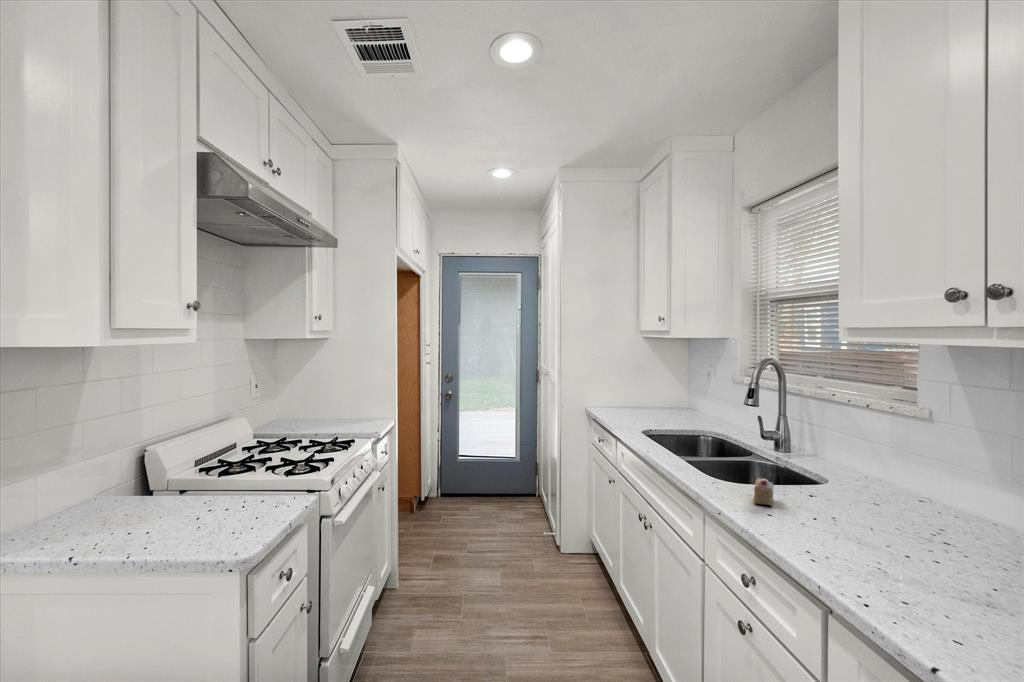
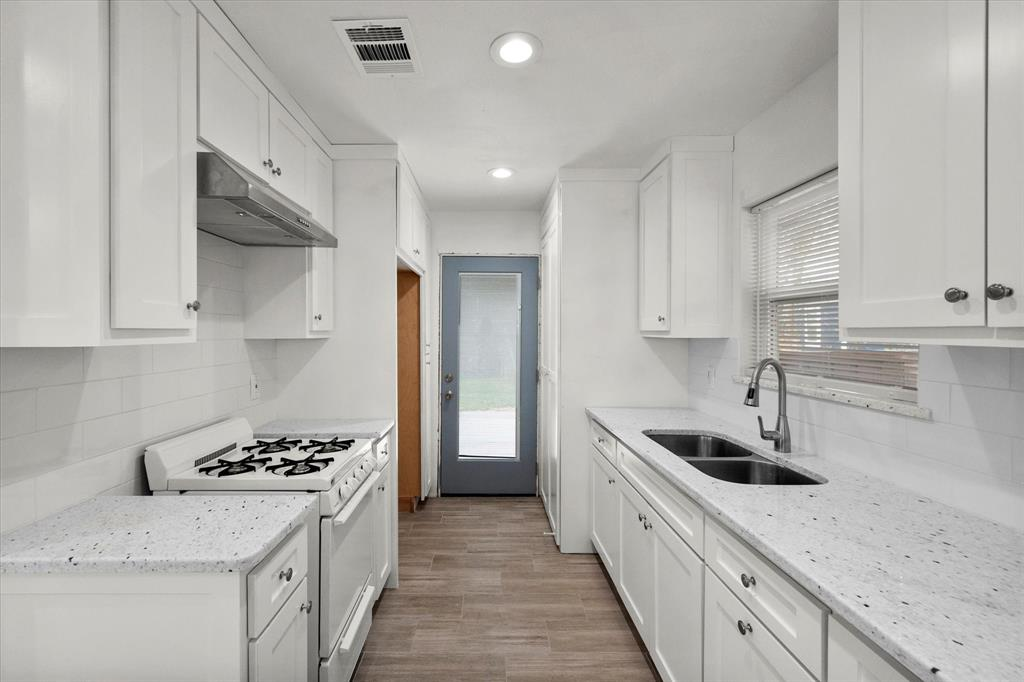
- cake slice (763, 490)
